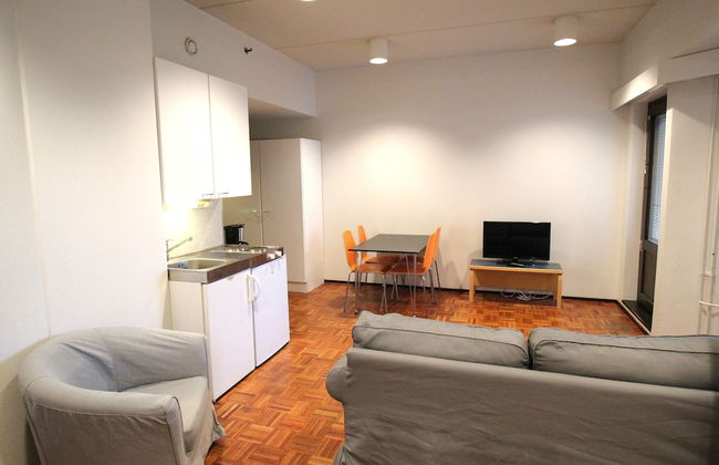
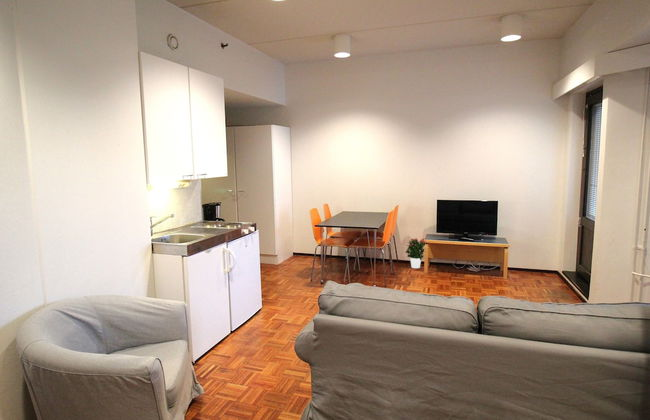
+ potted flower (416, 252)
